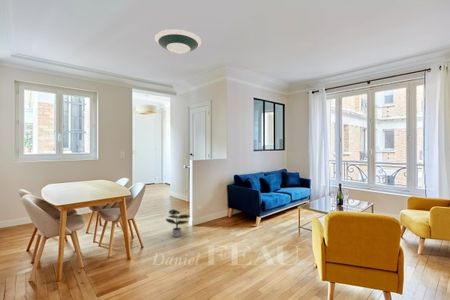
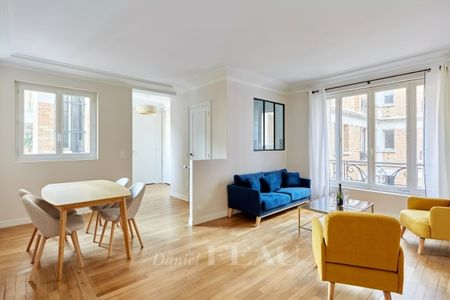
- potted plant (177, 223)
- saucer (178, 46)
